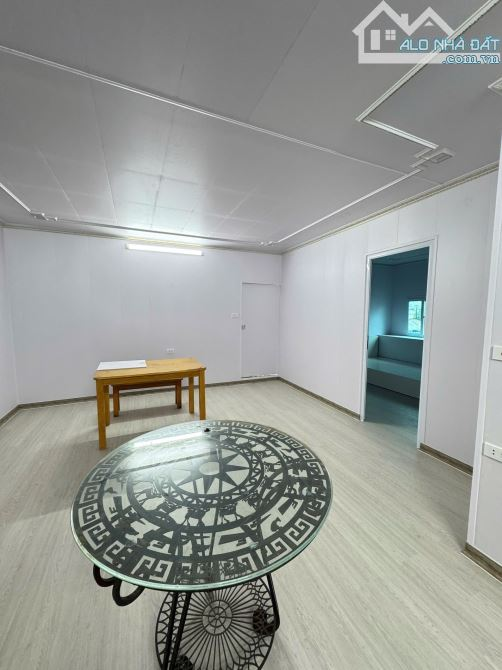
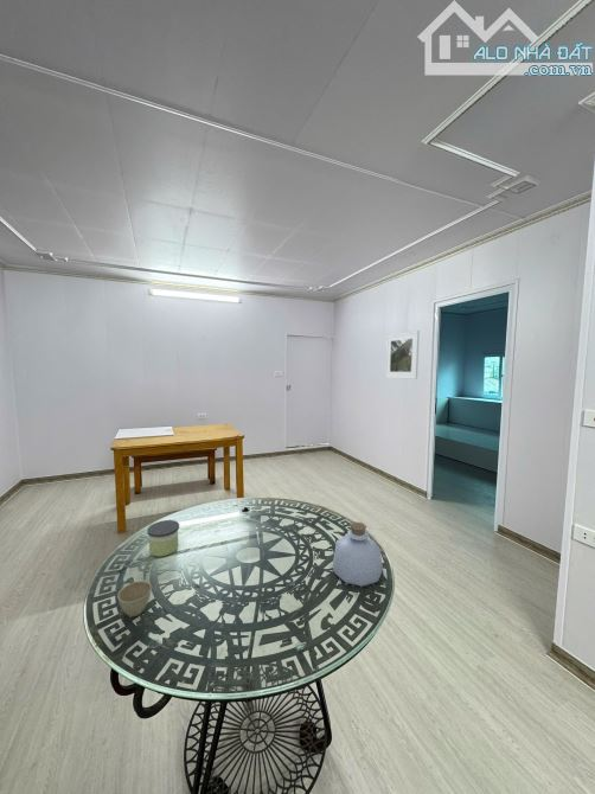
+ bottle (357, 548)
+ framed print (401, 356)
+ candle (164, 538)
+ flower pot (135, 601)
